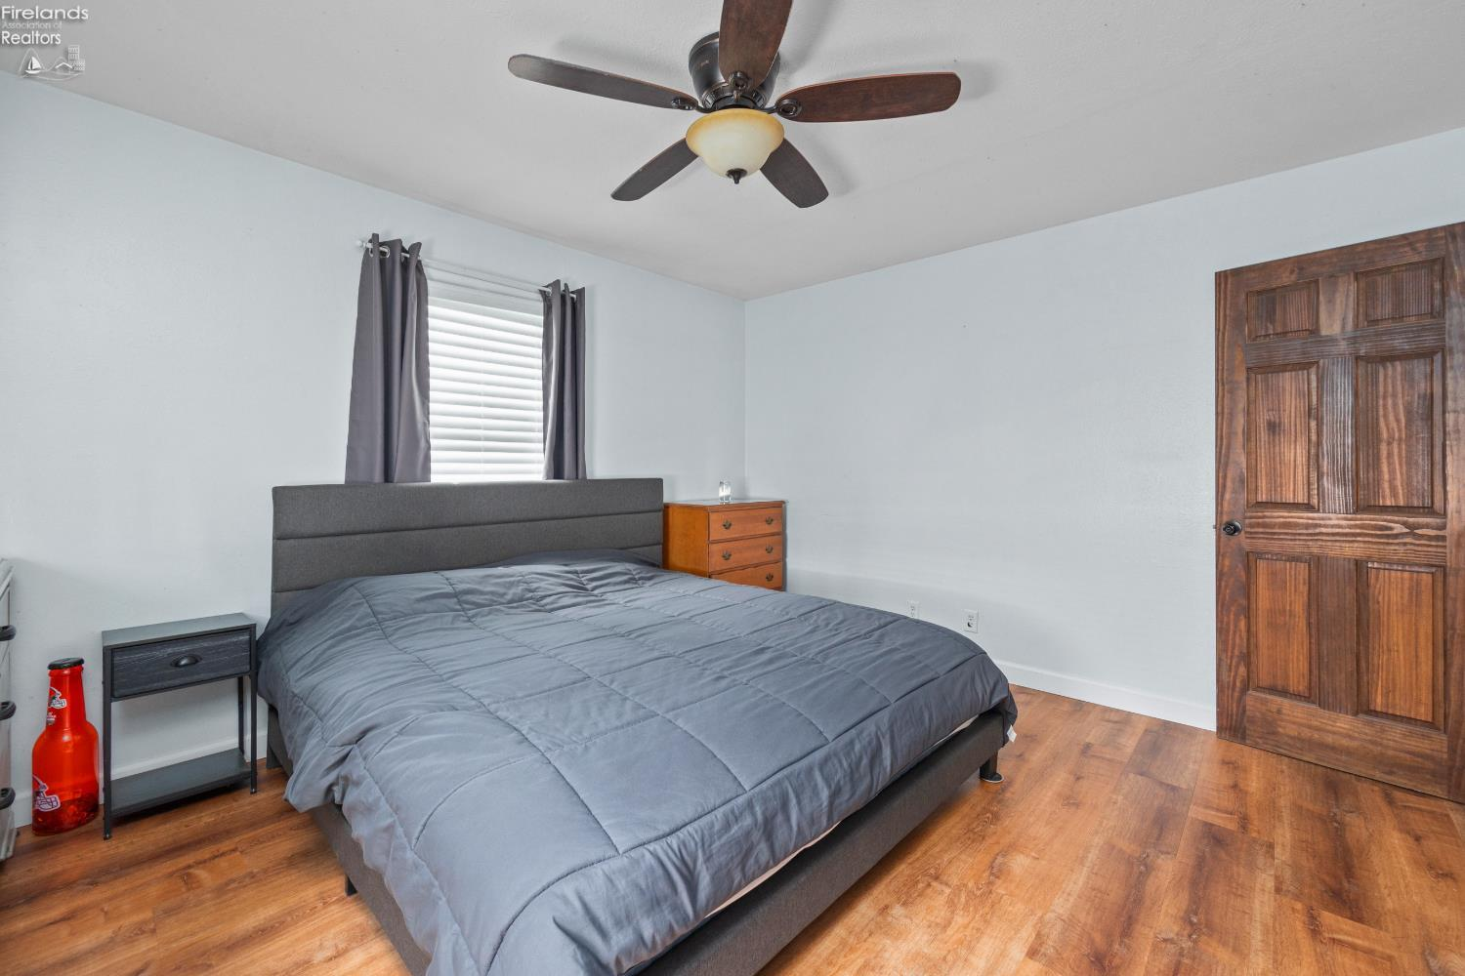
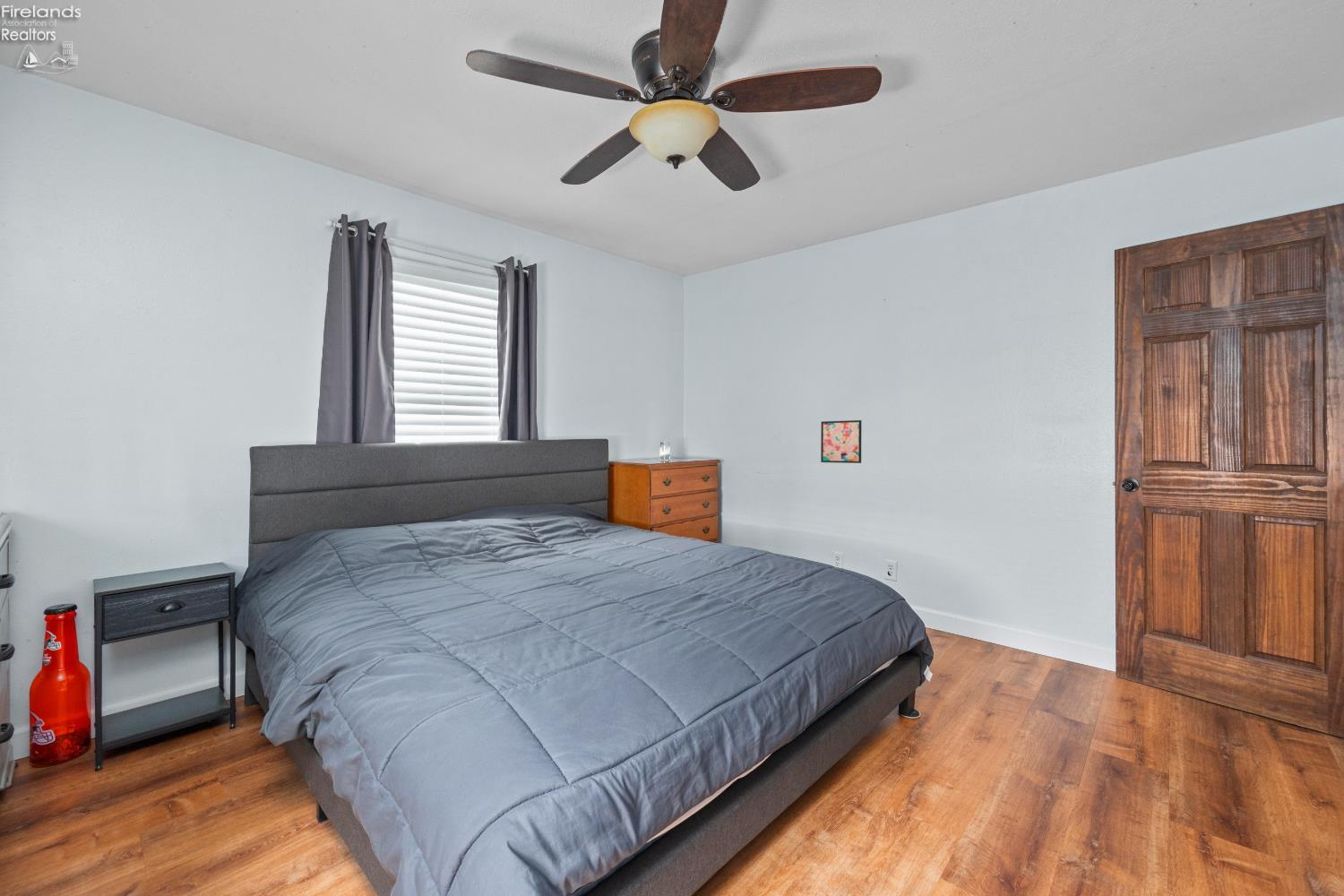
+ wall art (840, 442)
